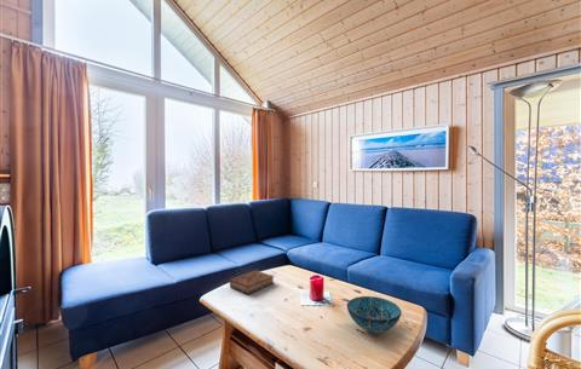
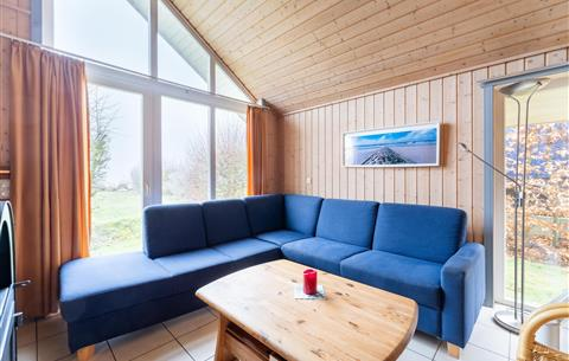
- decorative bowl (373, 317)
- book (252, 281)
